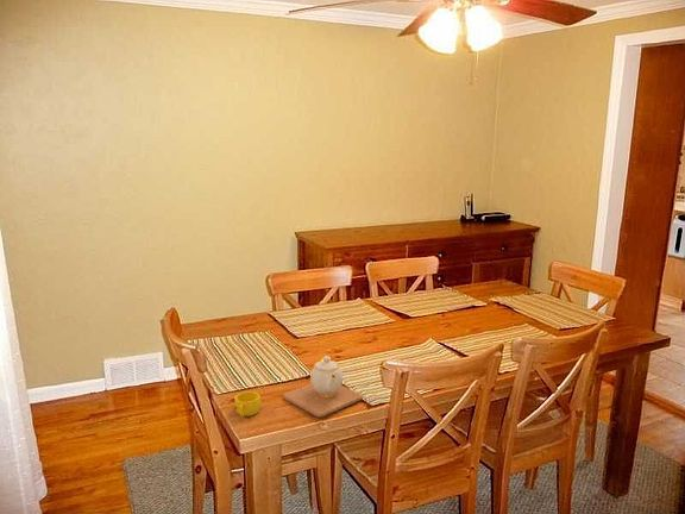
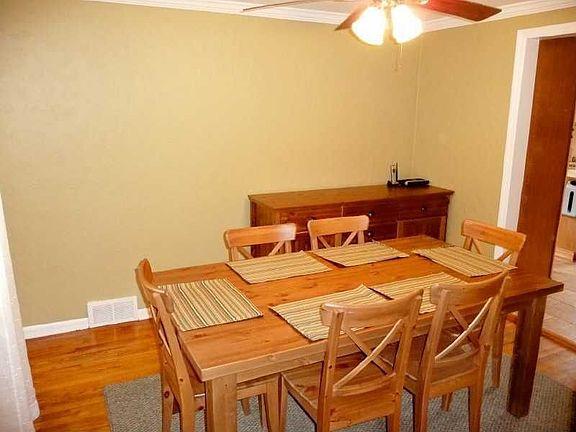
- teapot (322, 377)
- cup (246, 406)
